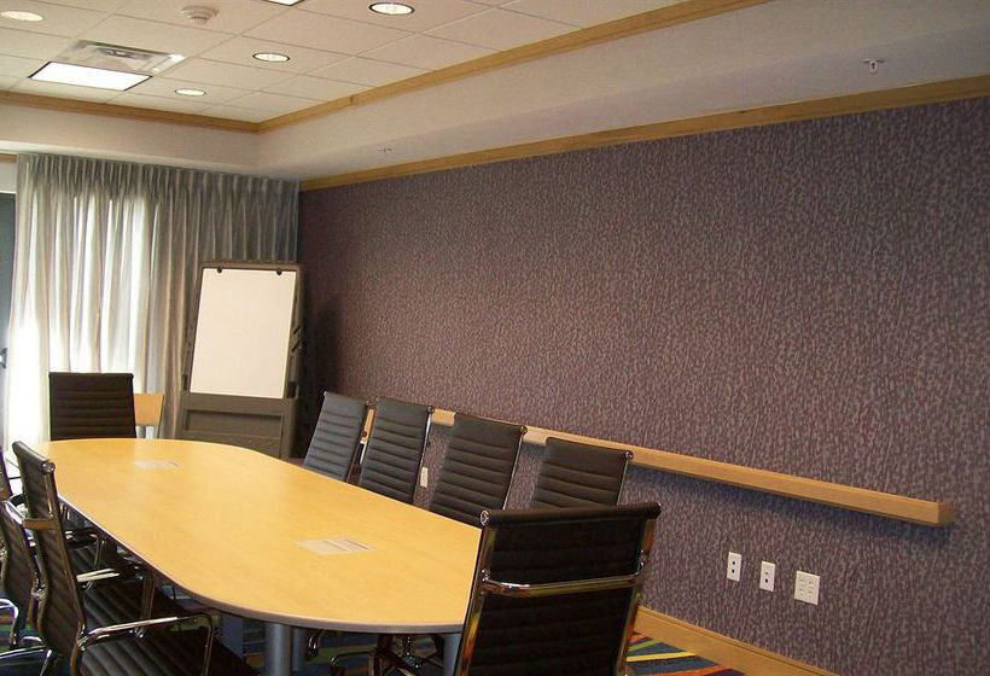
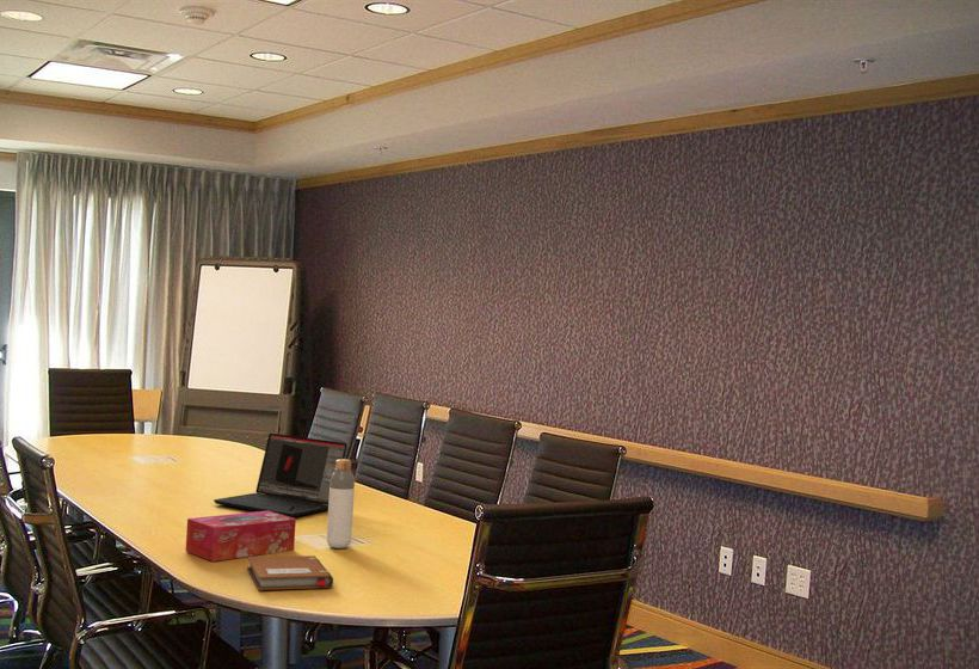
+ laptop (281, 473)
+ tissue box (241, 534)
+ bottle (340, 503)
+ notebook (289, 572)
